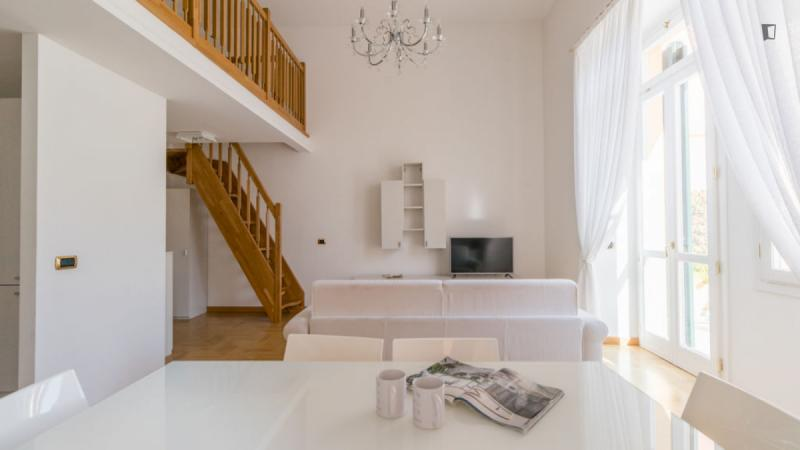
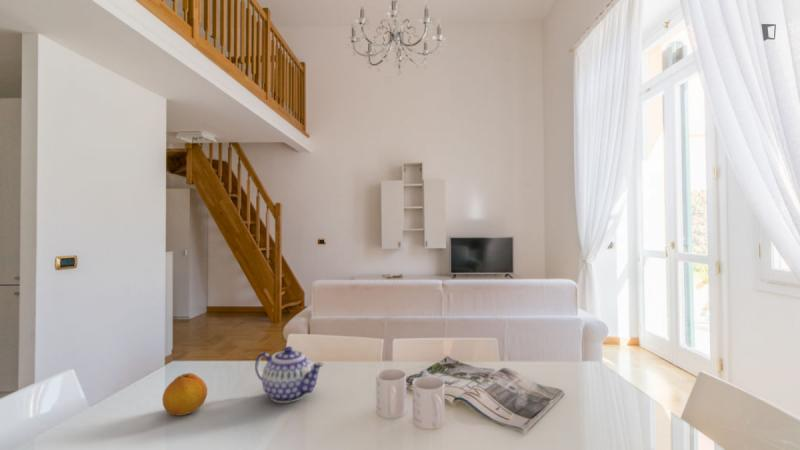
+ teapot (288, 371)
+ fruit (185, 392)
